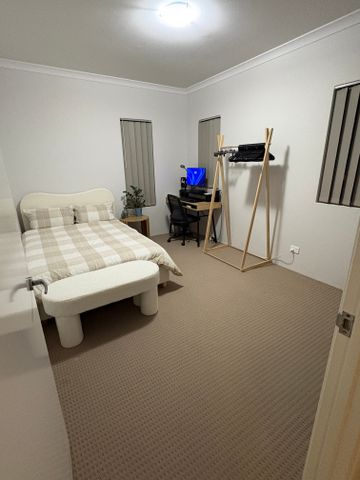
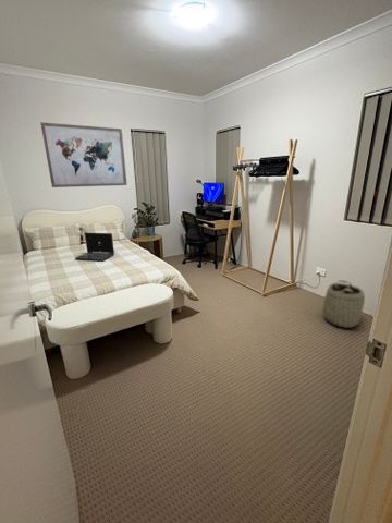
+ wall art (87, 157)
+ laptop (94, 246)
+ basket (344, 302)
